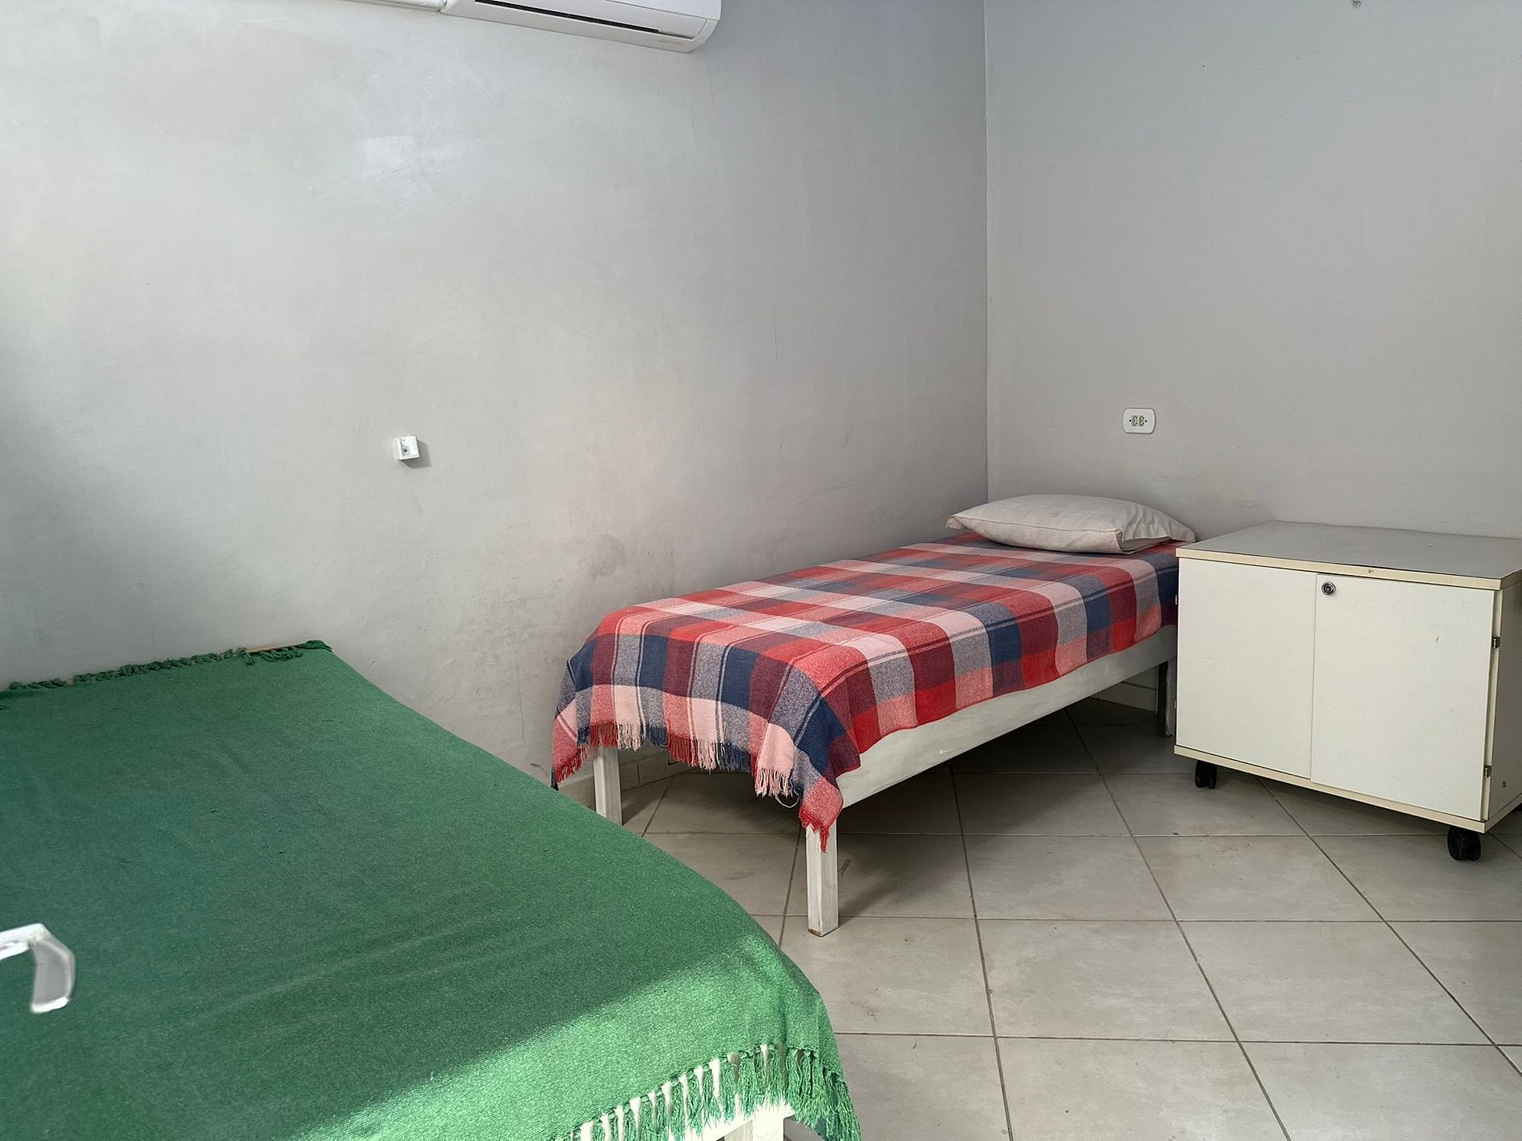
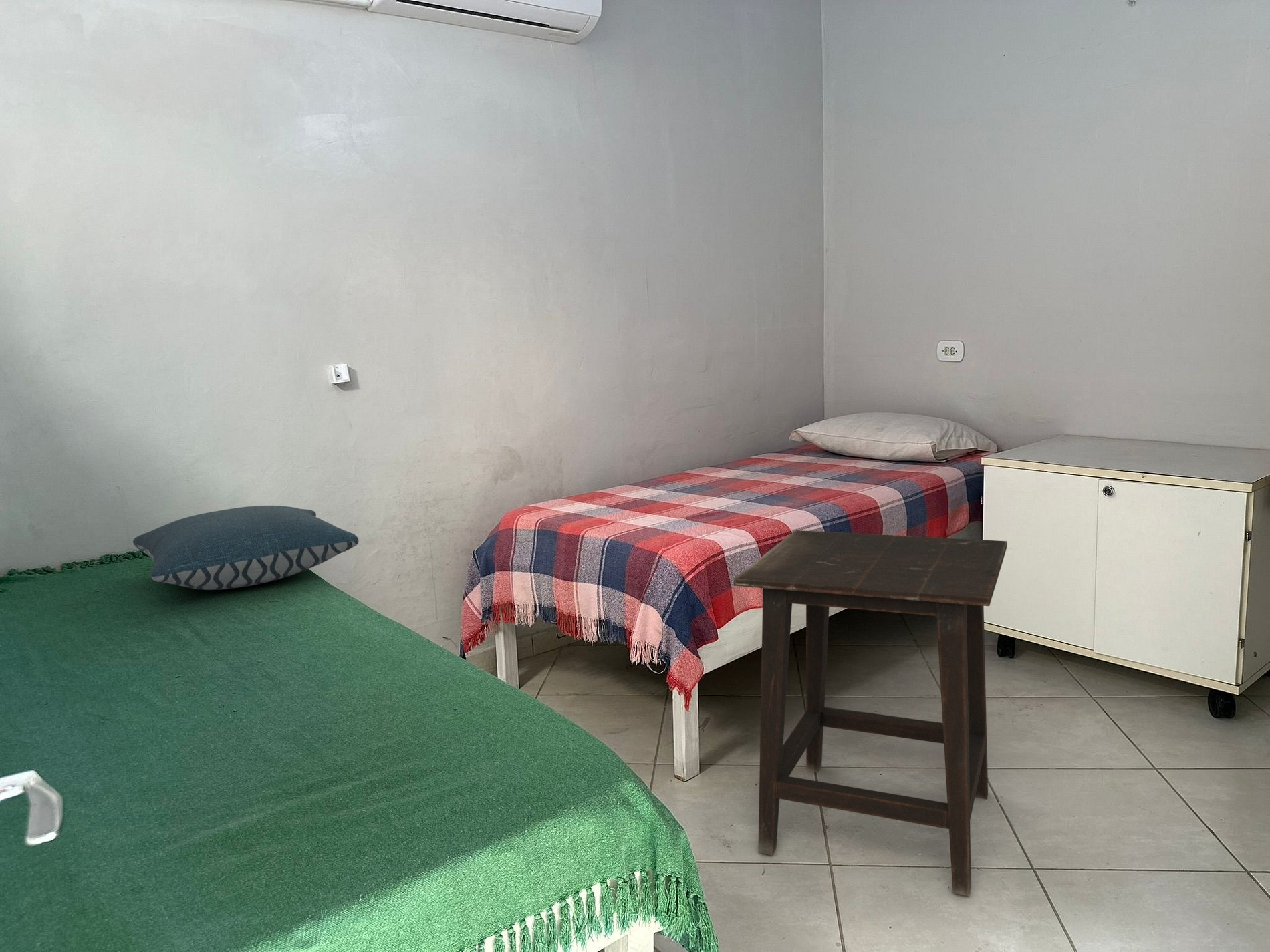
+ pillow (244, 543)
+ side table (875, 713)
